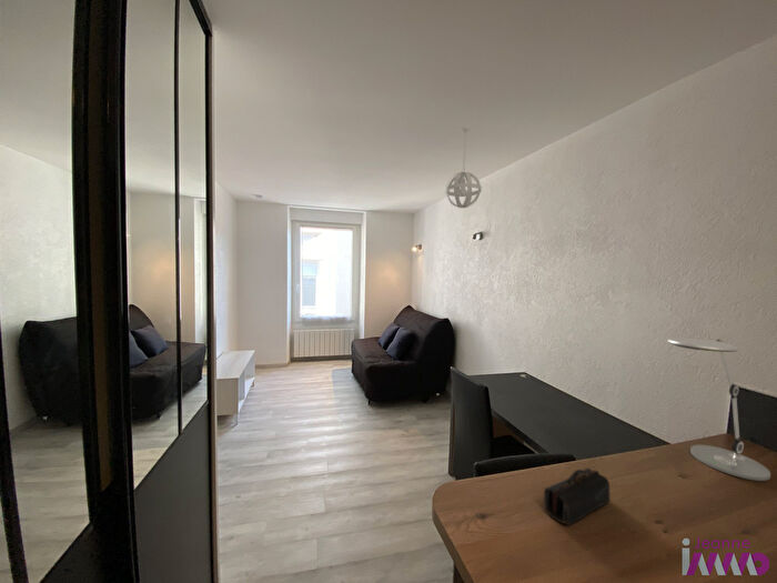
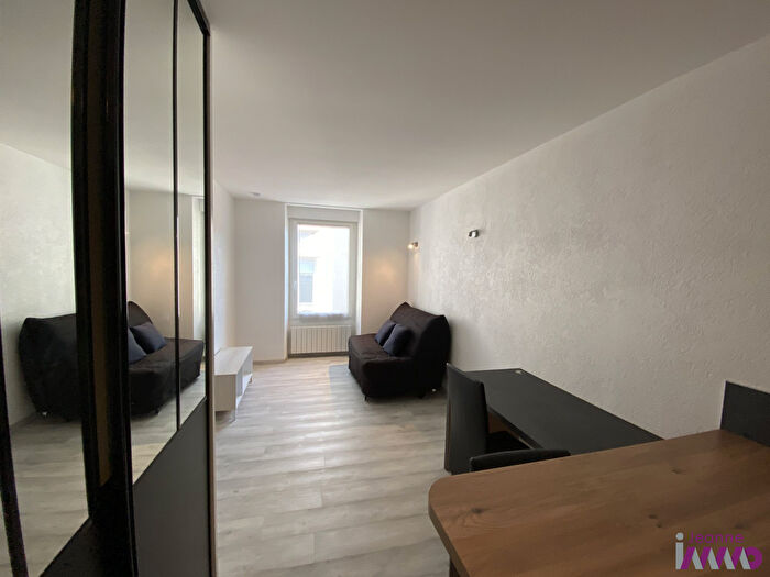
- desk lamp (731, 399)
- pendant light (464, 168)
- pencil case (577, 486)
